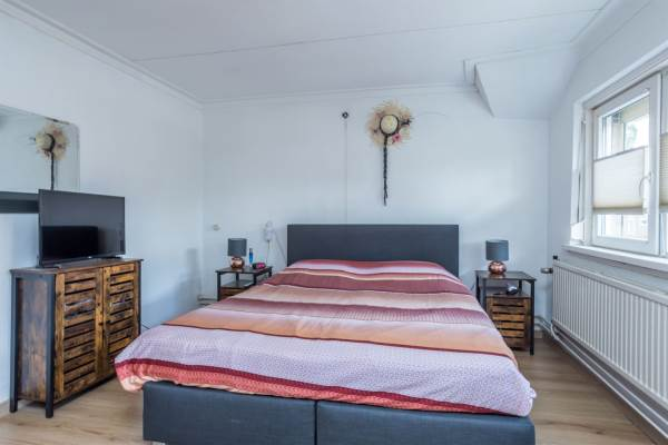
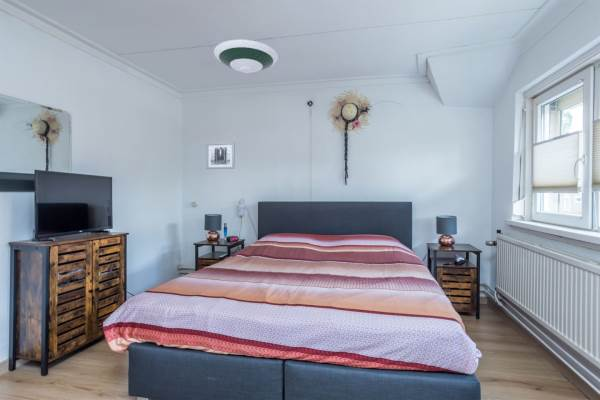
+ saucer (246, 63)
+ wall art (220, 156)
